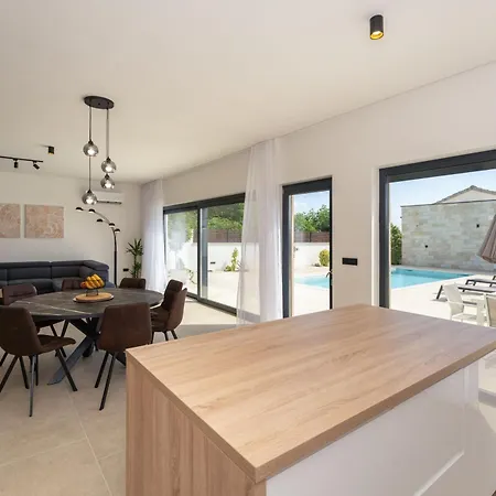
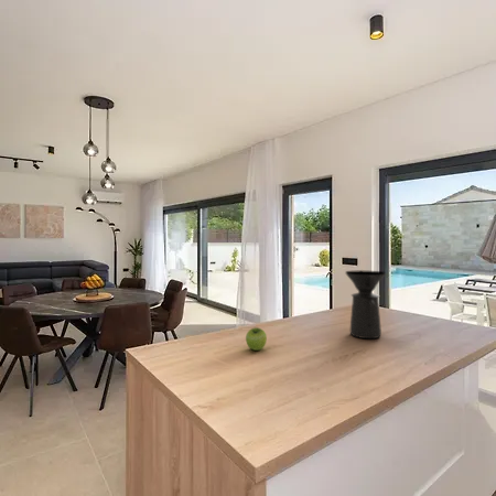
+ fruit (256, 338)
+ coffee maker (365, 303)
